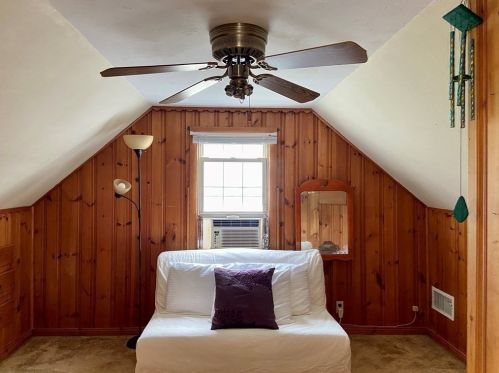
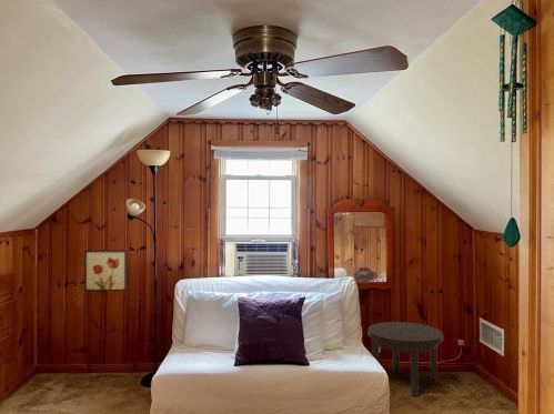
+ wall art (105, 270)
+ side table (404, 352)
